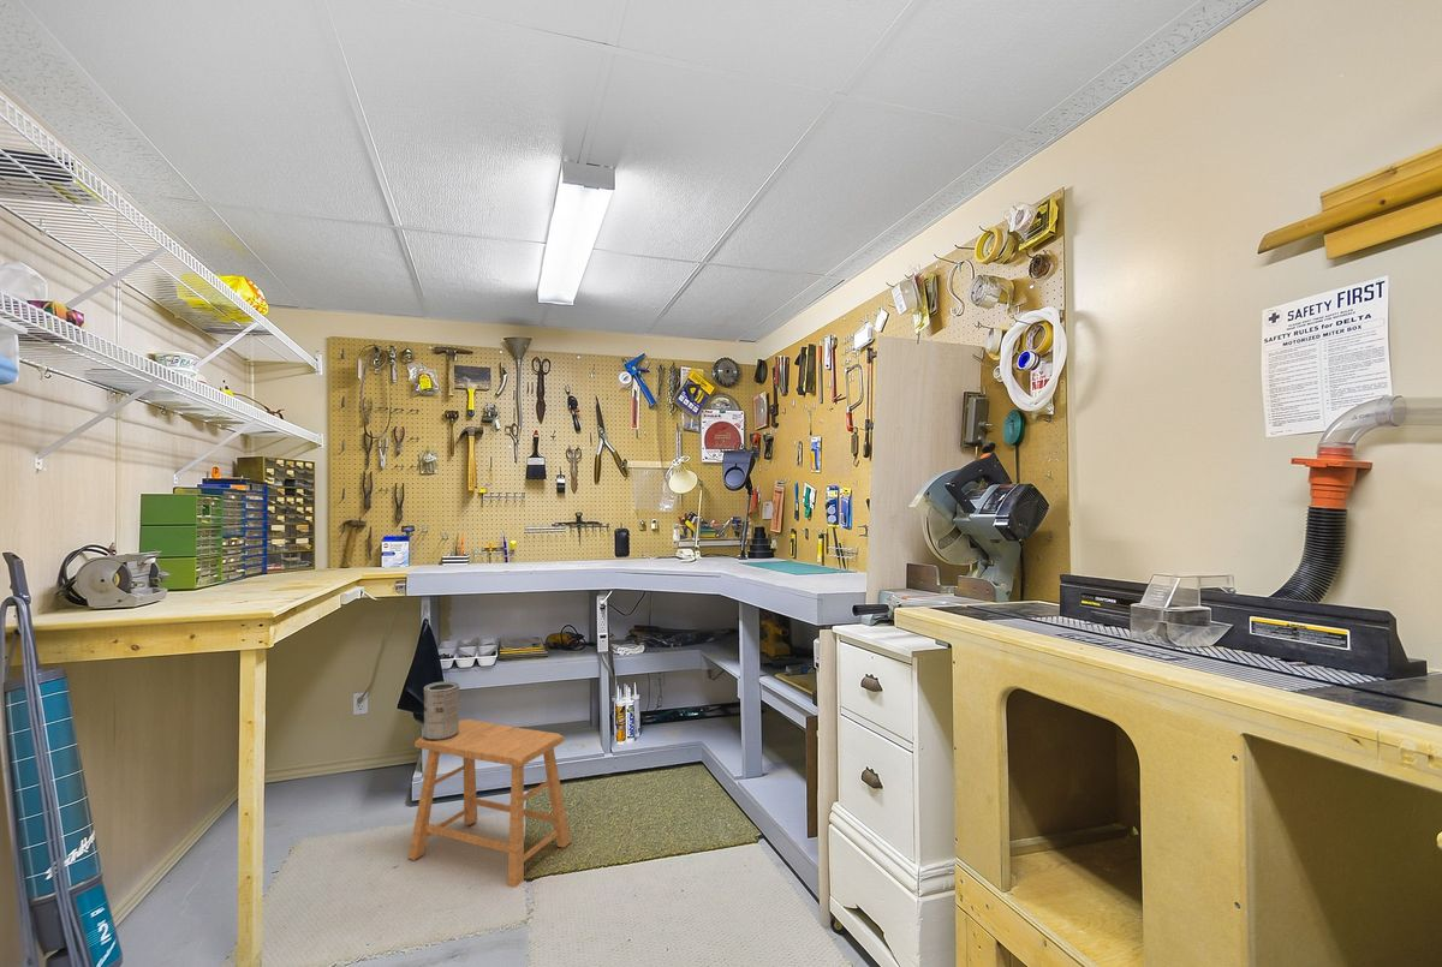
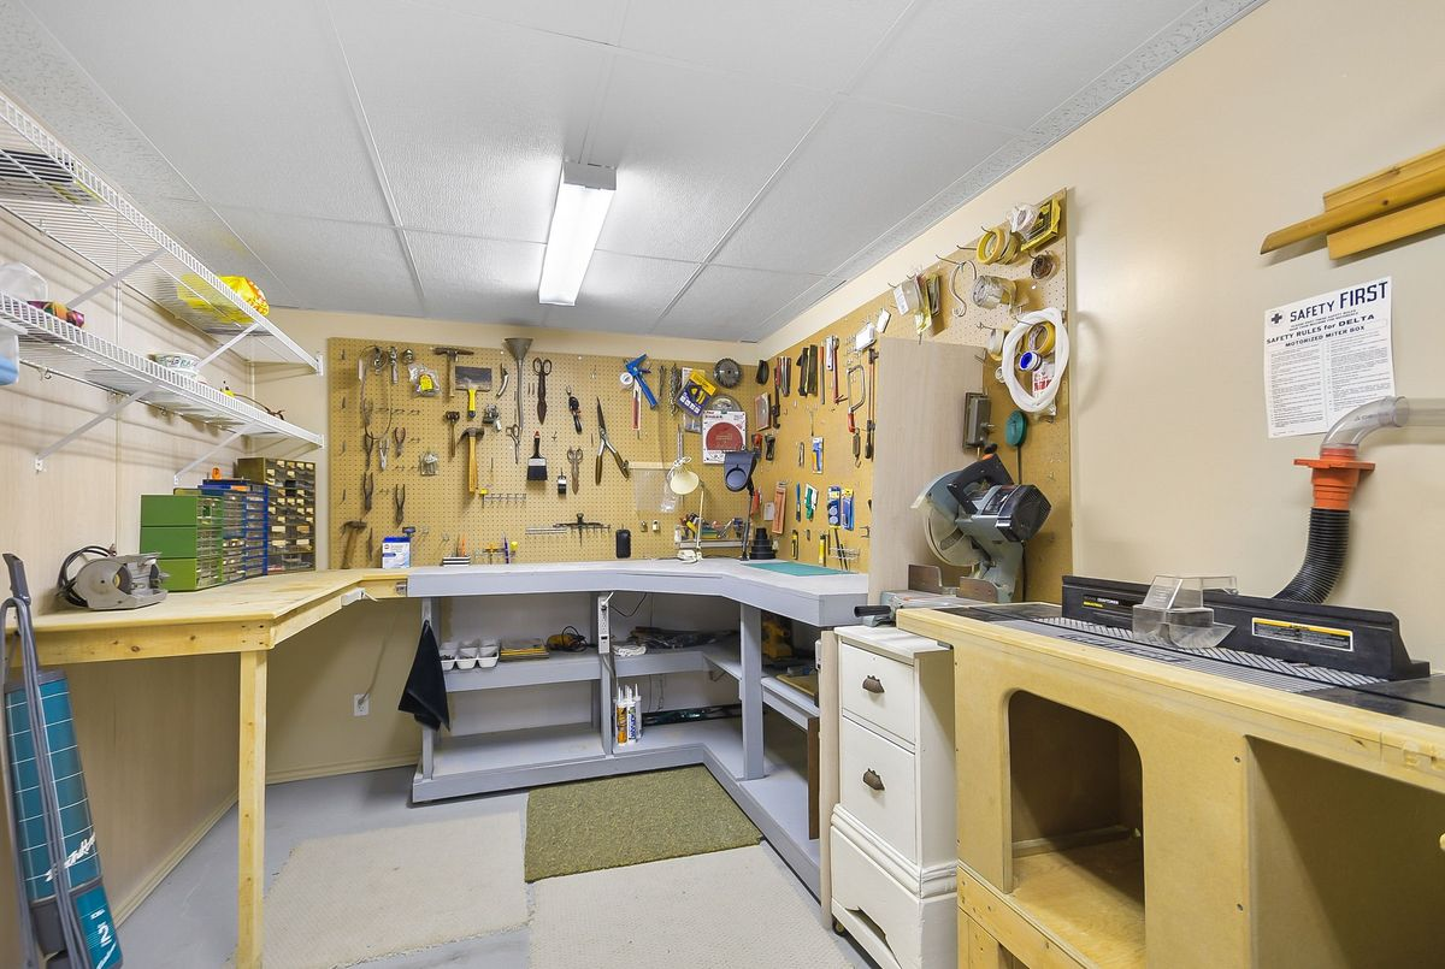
- stool (490, 801)
- paint can (441, 710)
